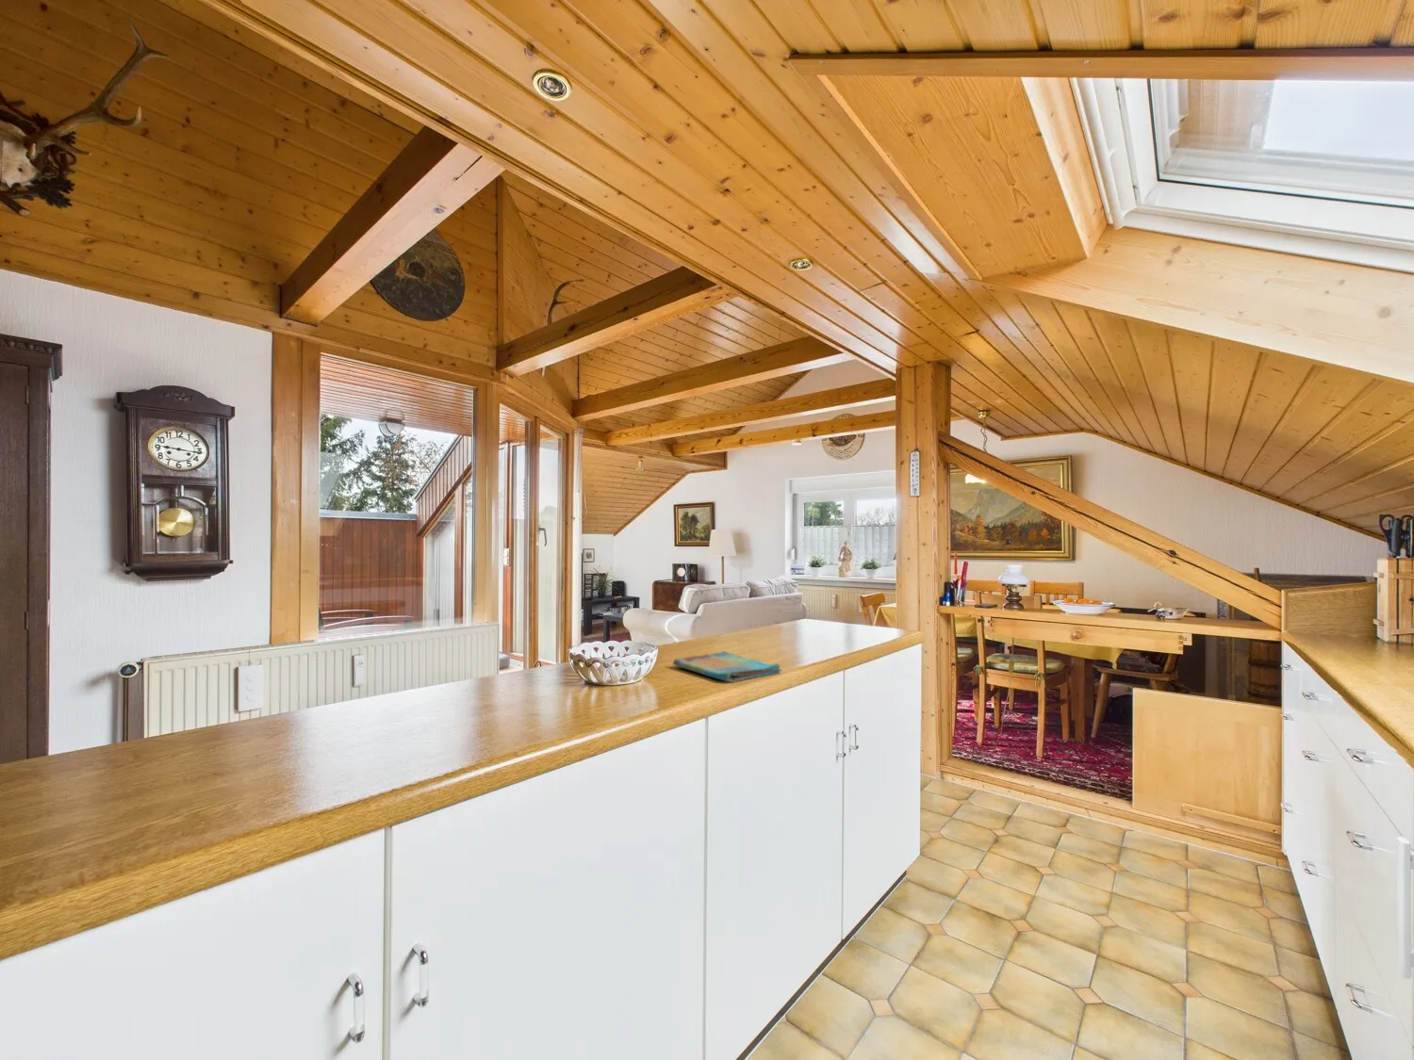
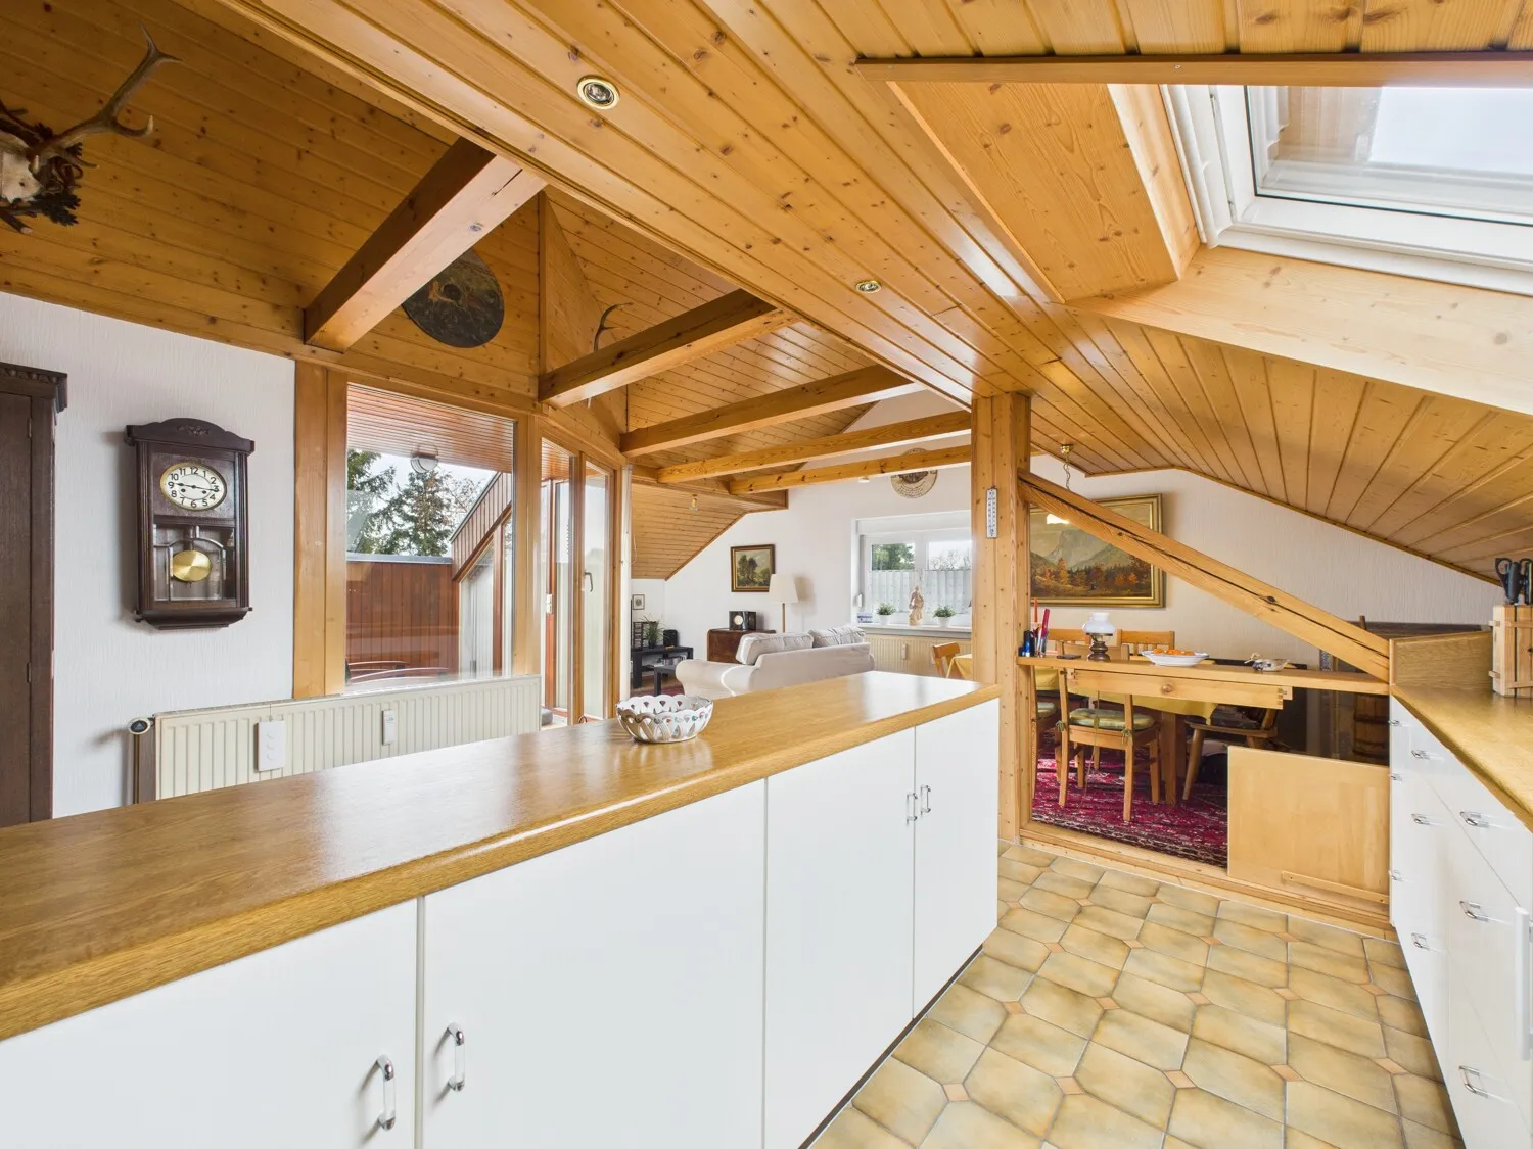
- dish towel (725, 665)
